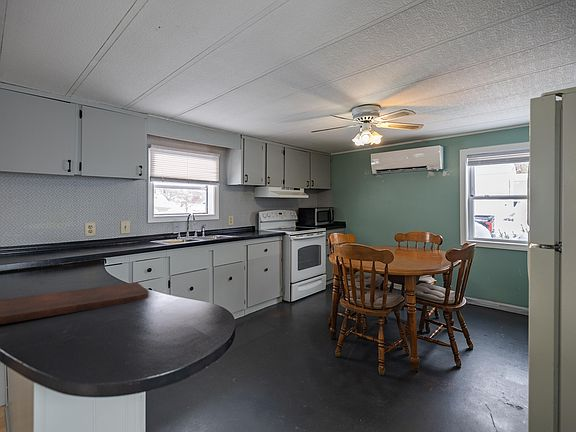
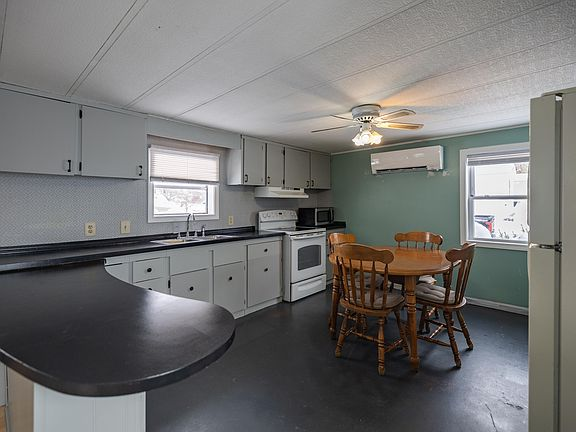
- cutting board (74, 300)
